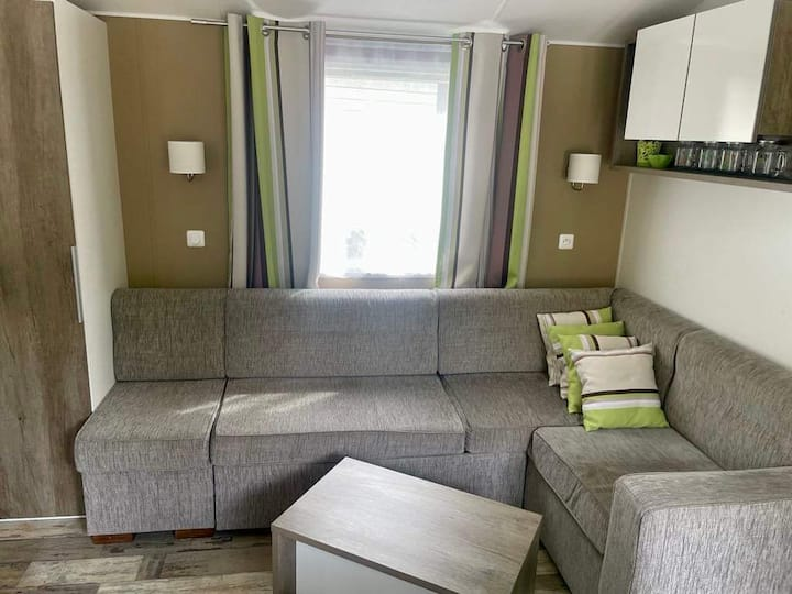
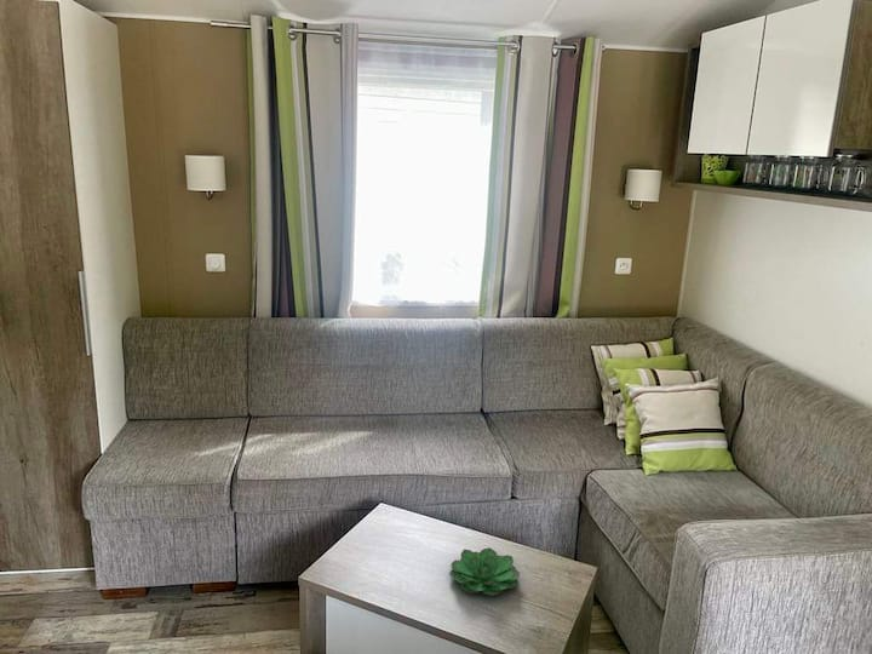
+ succulent plant (484, 569)
